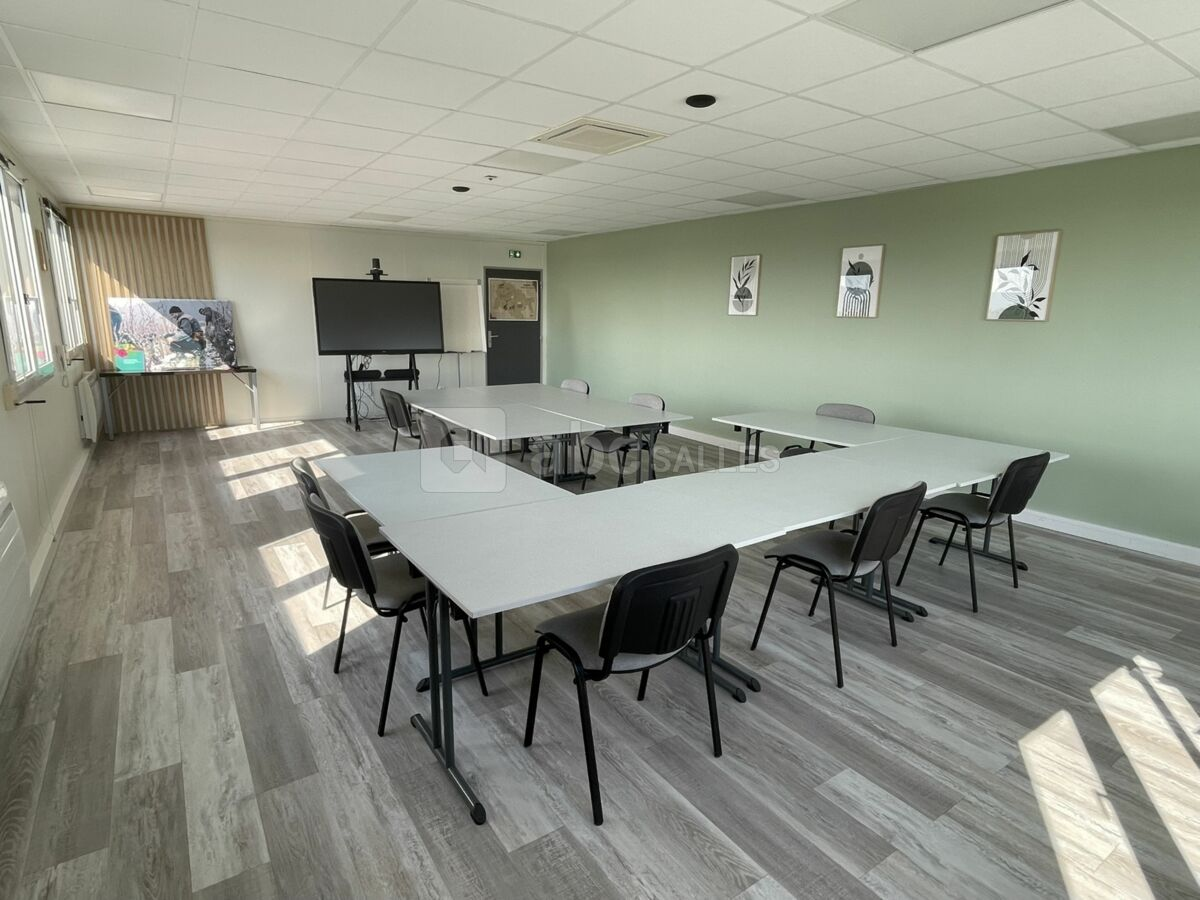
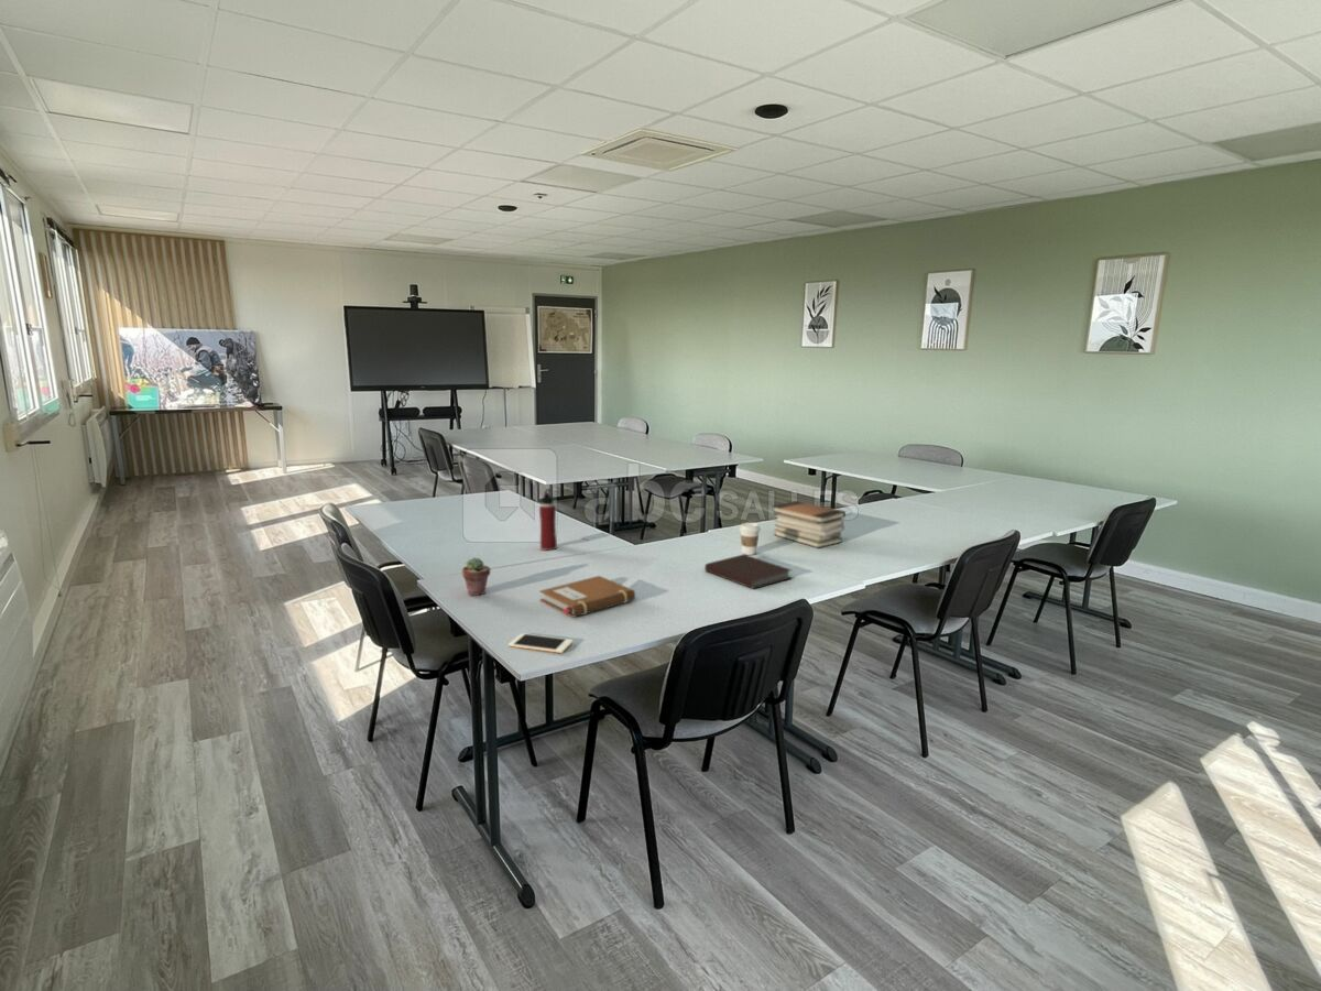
+ potted succulent (476, 575)
+ book stack (808, 523)
+ water bottle (547, 519)
+ notebook (586, 596)
+ coffee cup (749, 538)
+ notebook (747, 570)
+ cell phone (541, 642)
